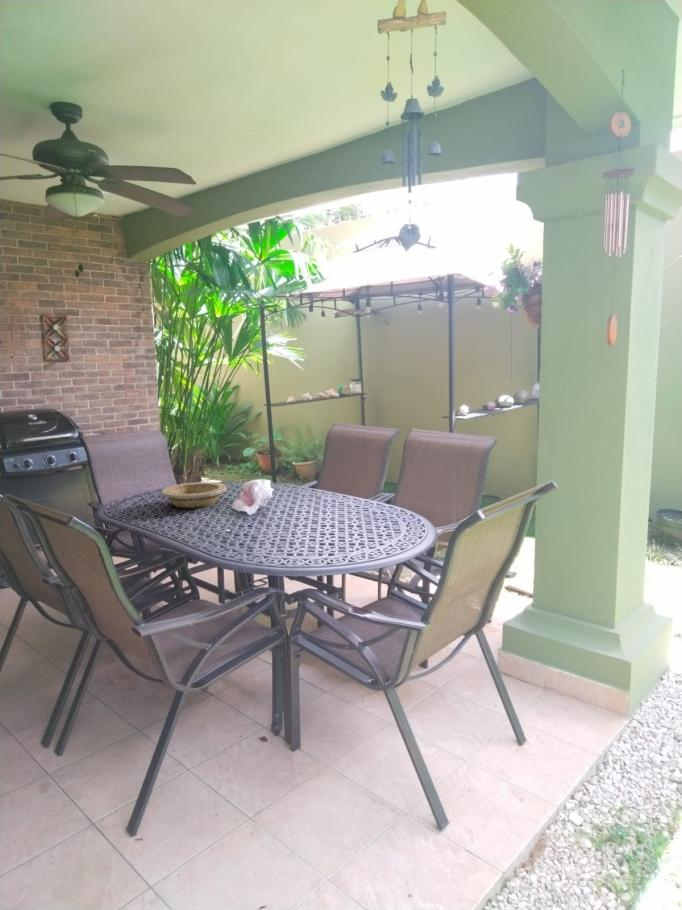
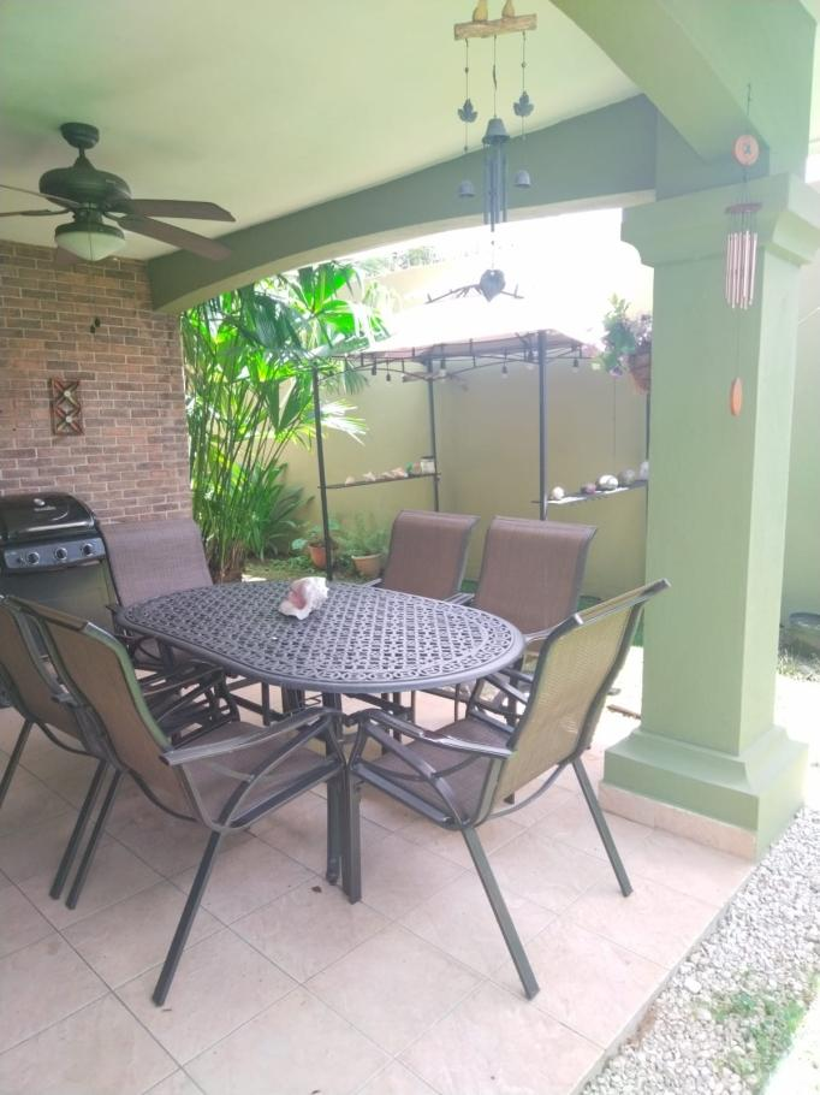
- bowl (194, 495)
